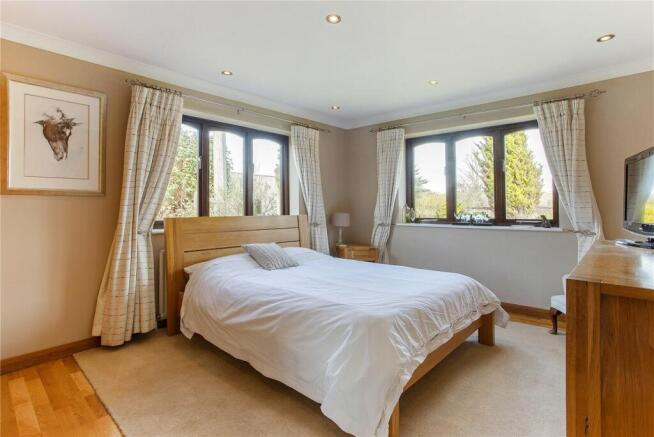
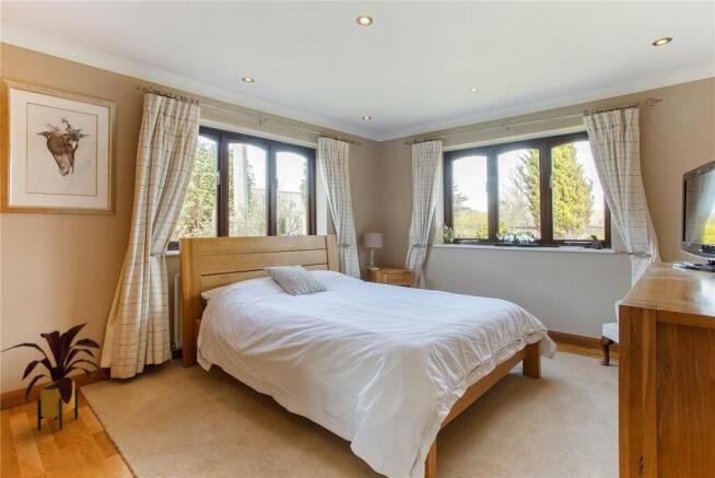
+ house plant (55, 376)
